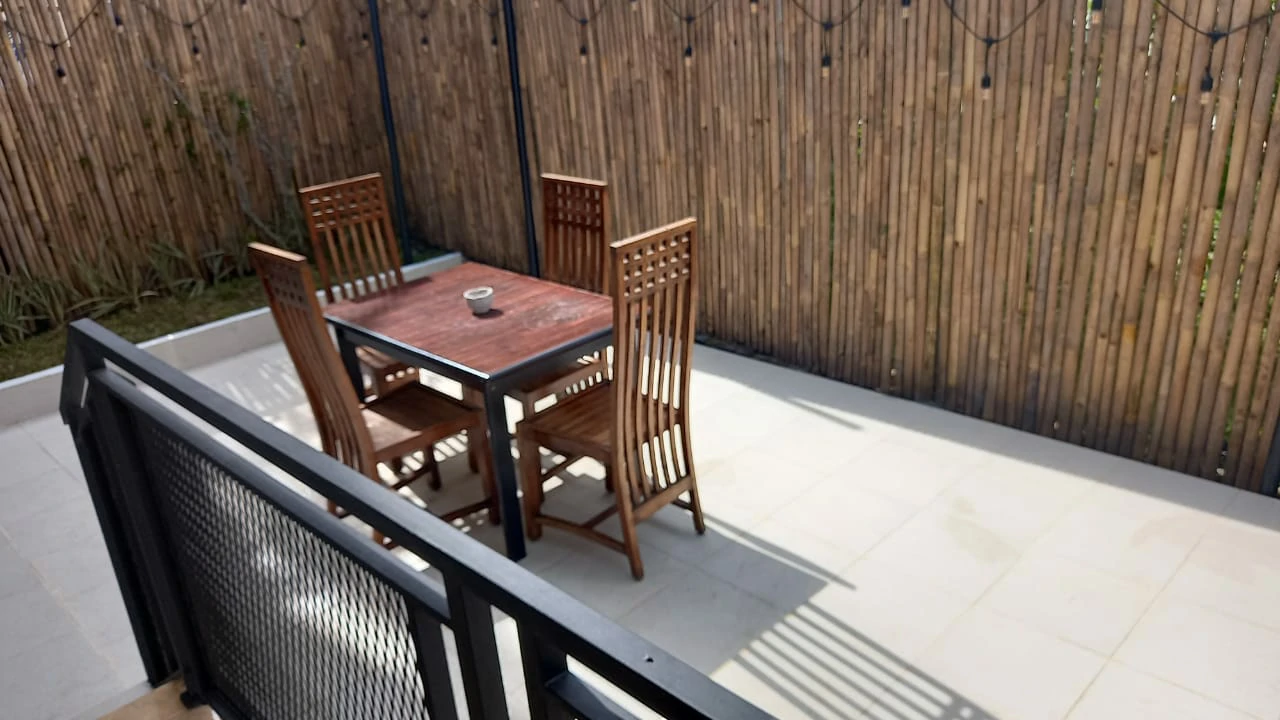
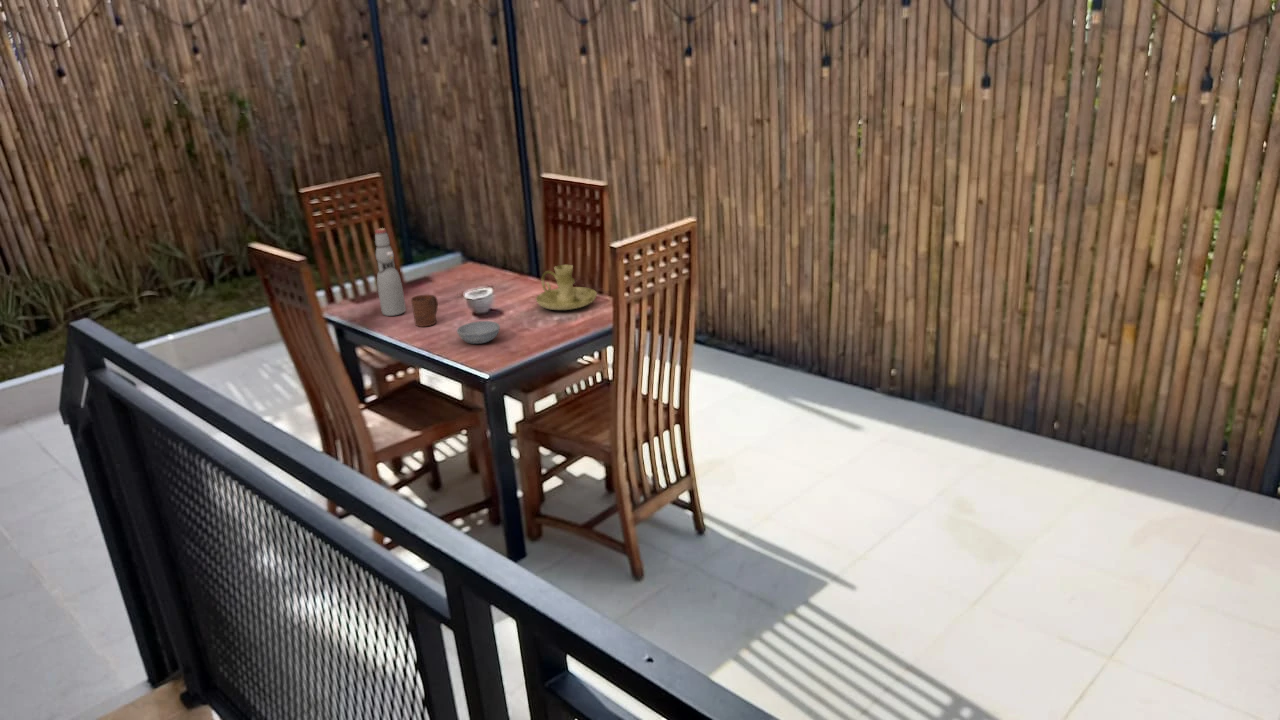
+ bowl (479, 333)
+ bottle (387, 271)
+ cup (425, 309)
+ candle holder (561, 285)
